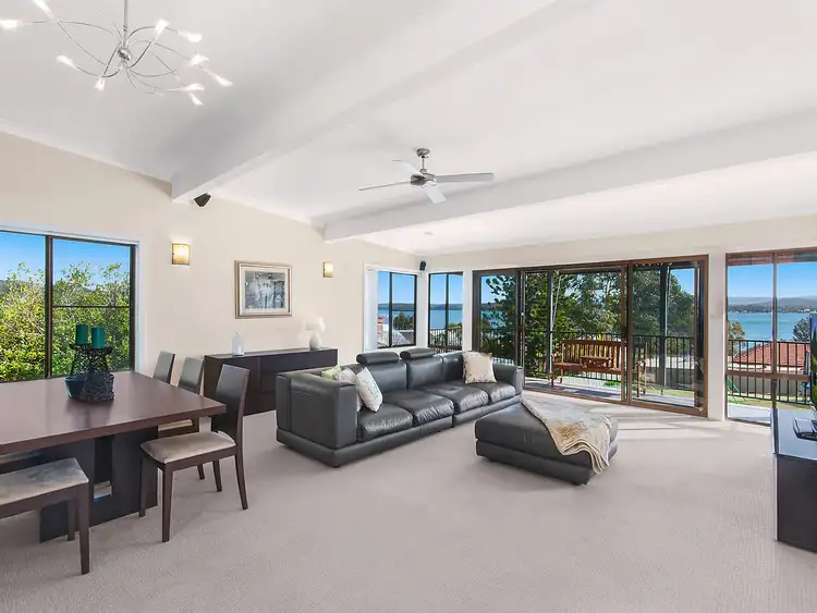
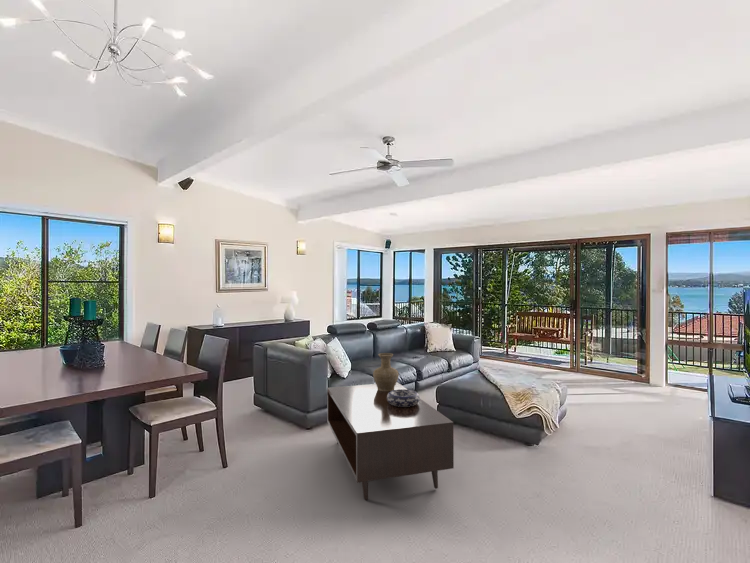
+ decorative bowl (403, 397)
+ vase (385, 371)
+ coffee table (381, 432)
